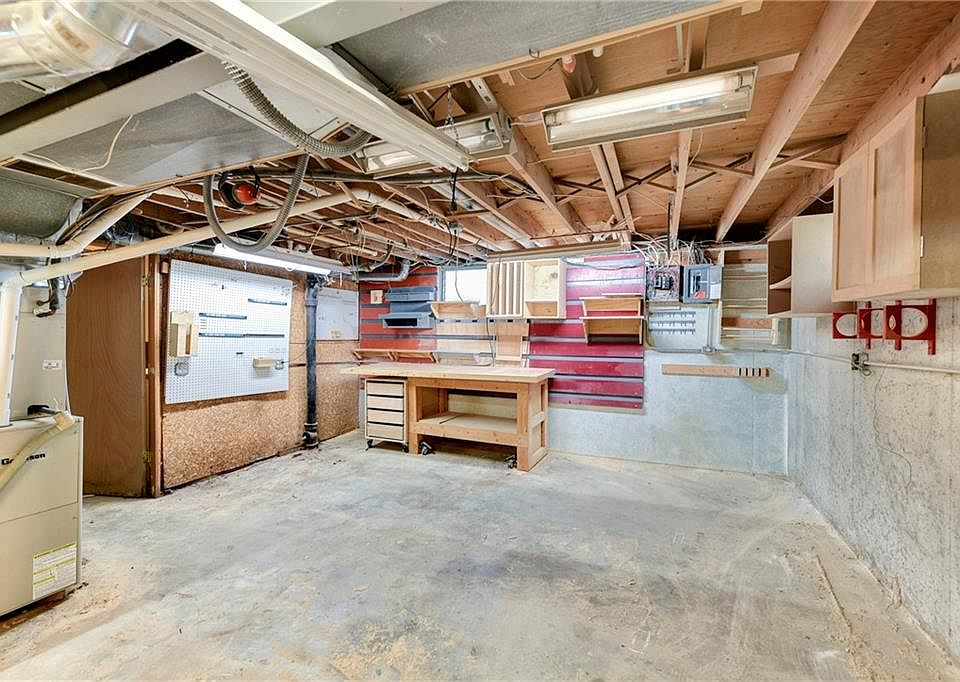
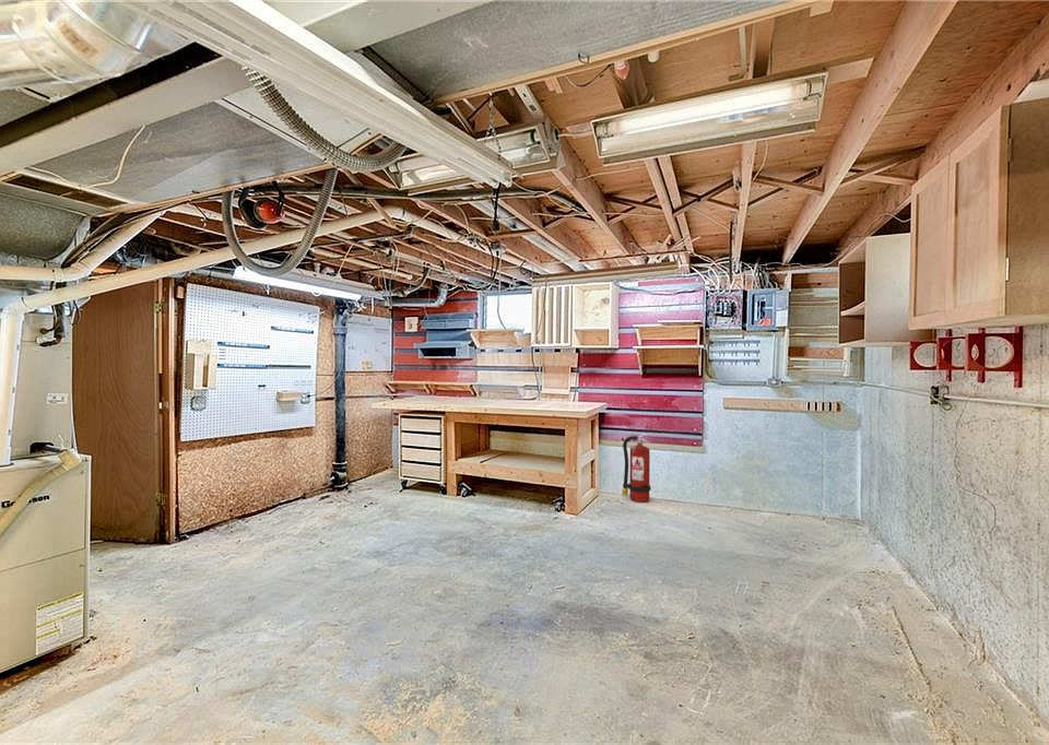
+ fire extinguisher (636, 465)
